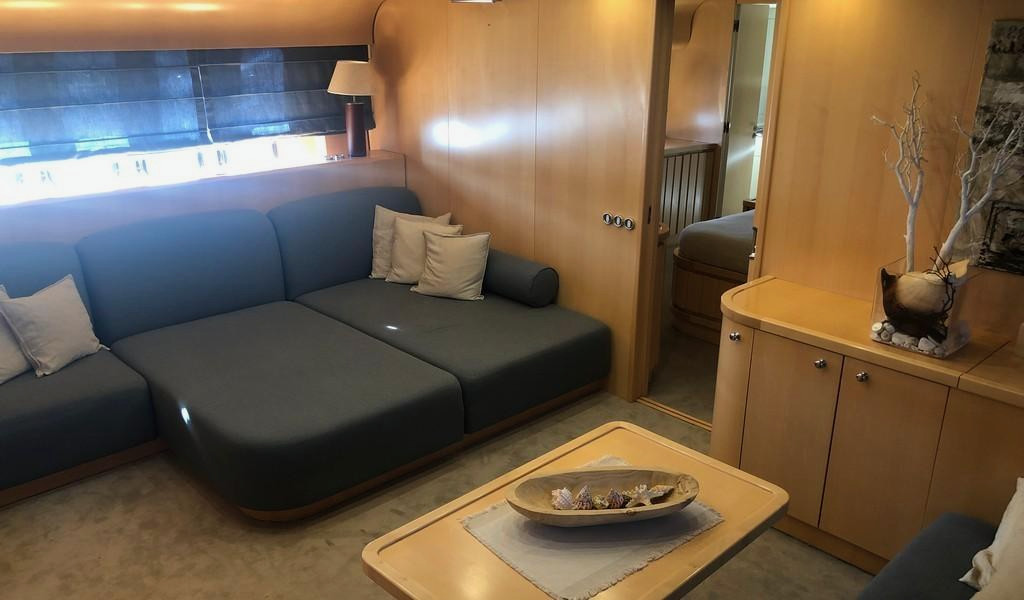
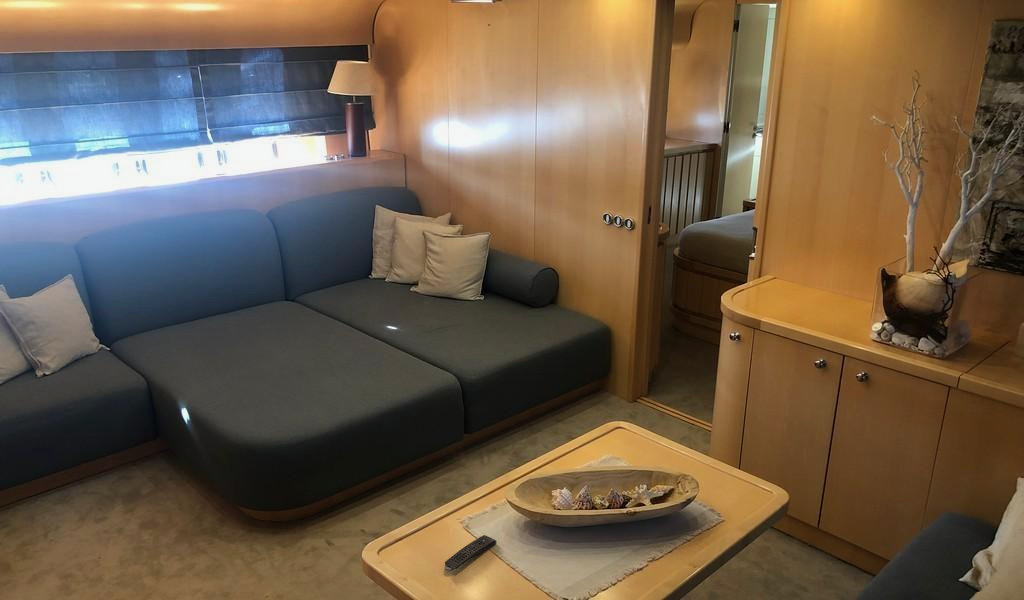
+ remote control (469, 553)
